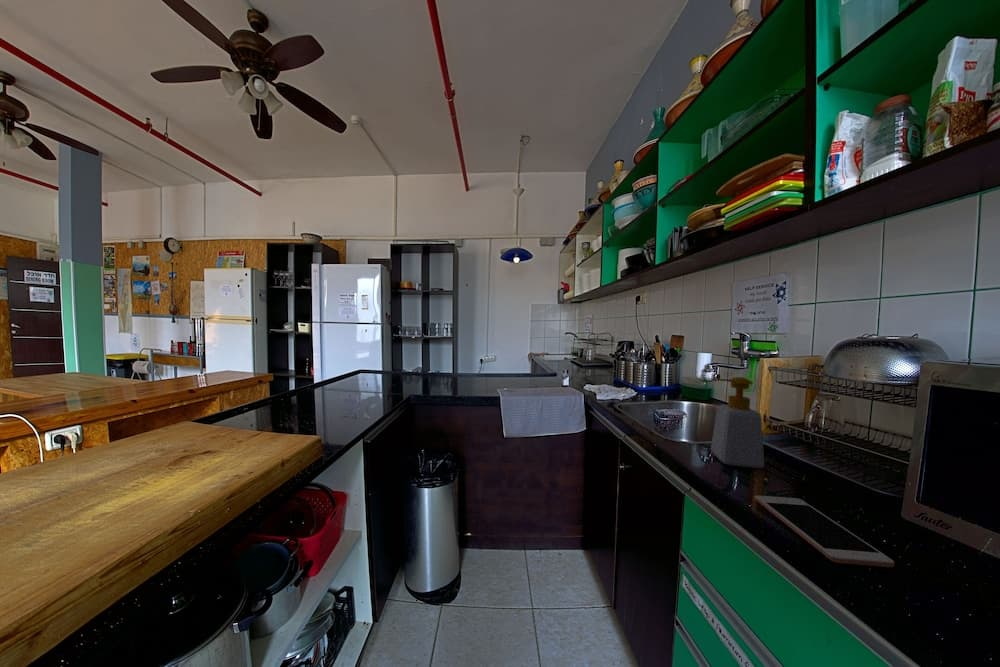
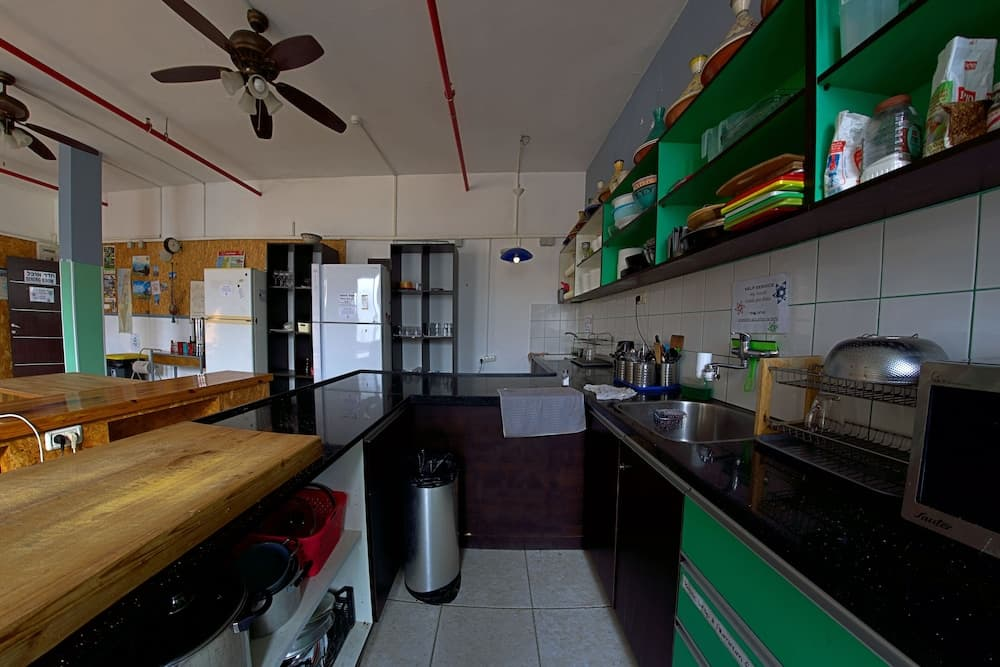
- cell phone (813, 525)
- soap bottle (728, 418)
